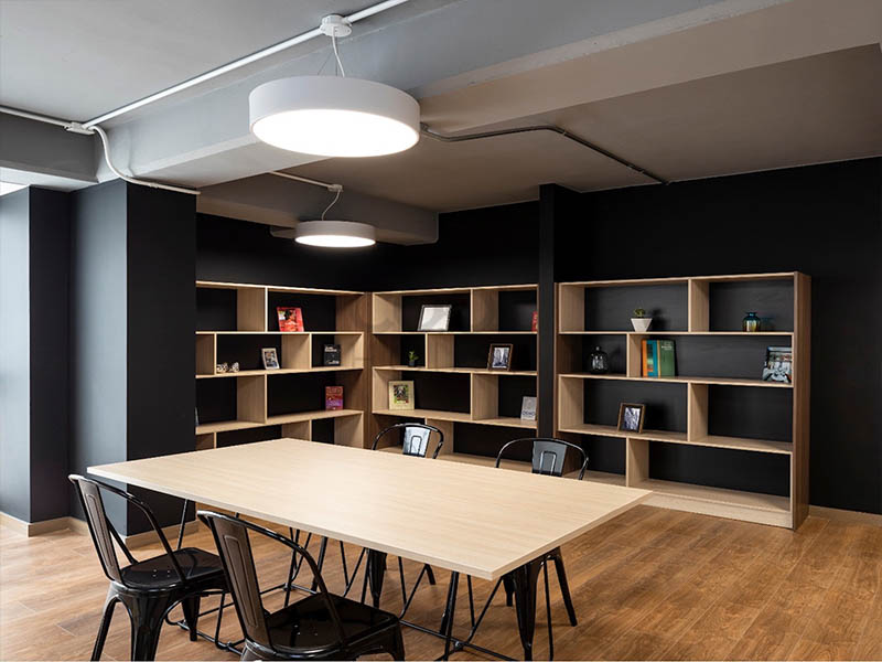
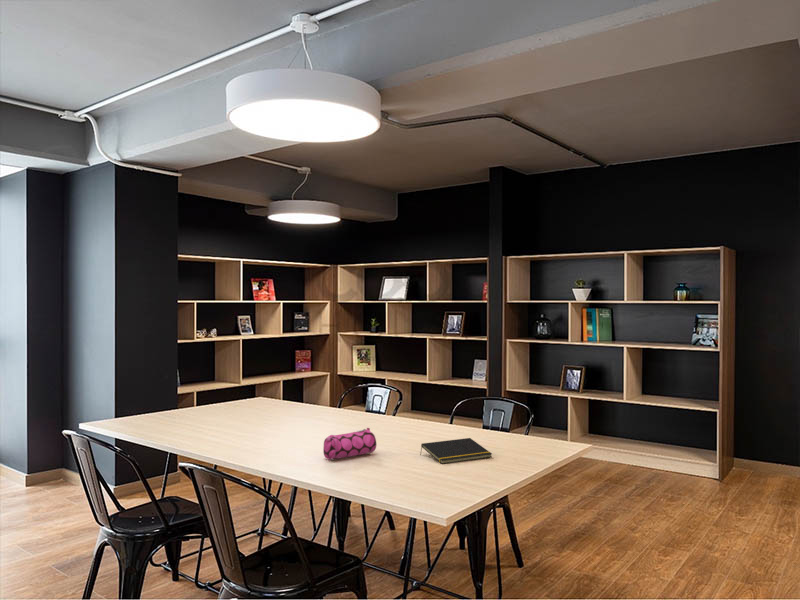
+ notepad (456, 450)
+ pencil case (349, 443)
